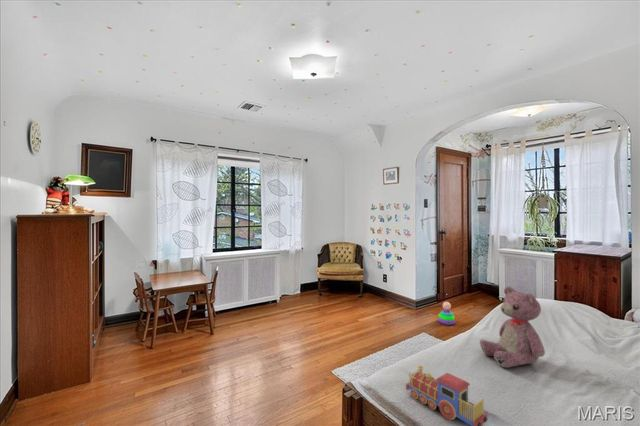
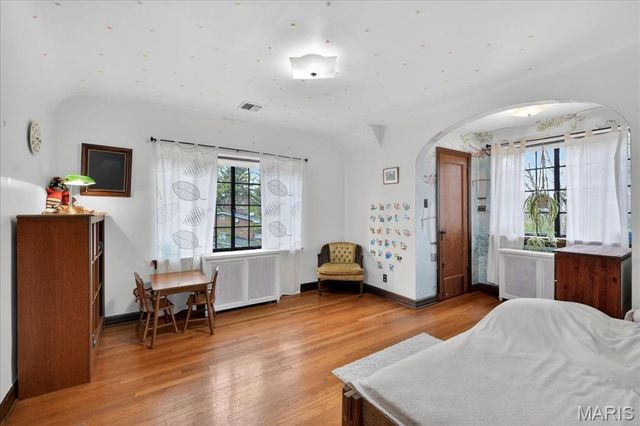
- stacking toy (446, 311)
- toy train (443, 391)
- teddy bear (511, 325)
